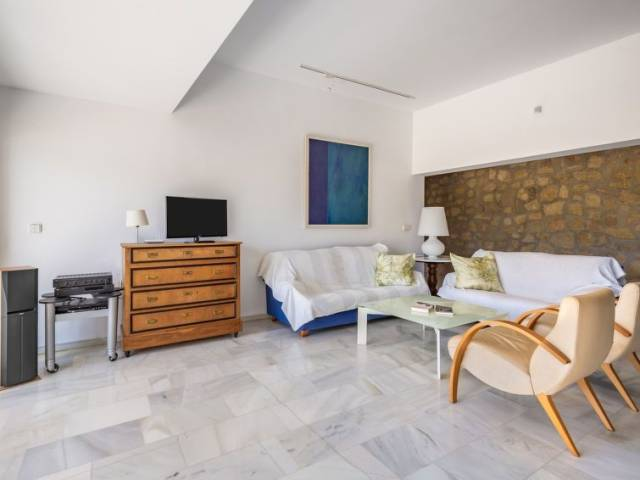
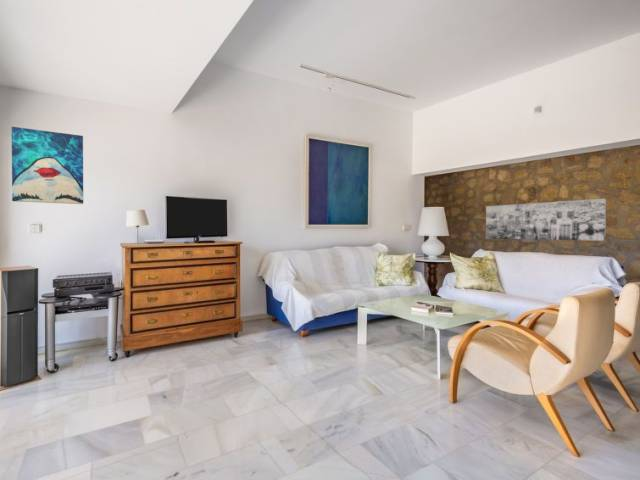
+ wall art (49, 167)
+ wall art (538, 221)
